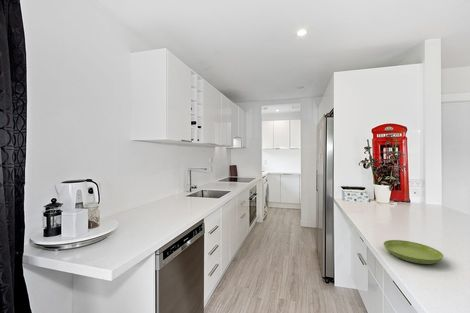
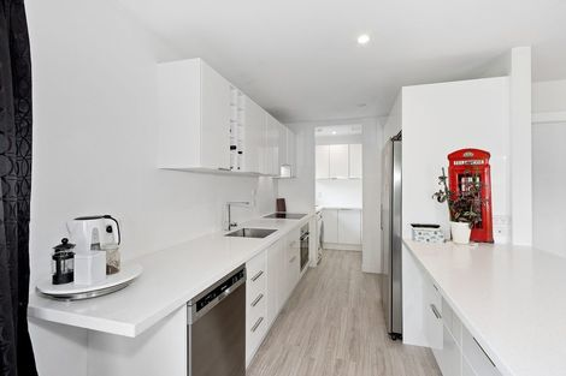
- saucer (411, 252)
